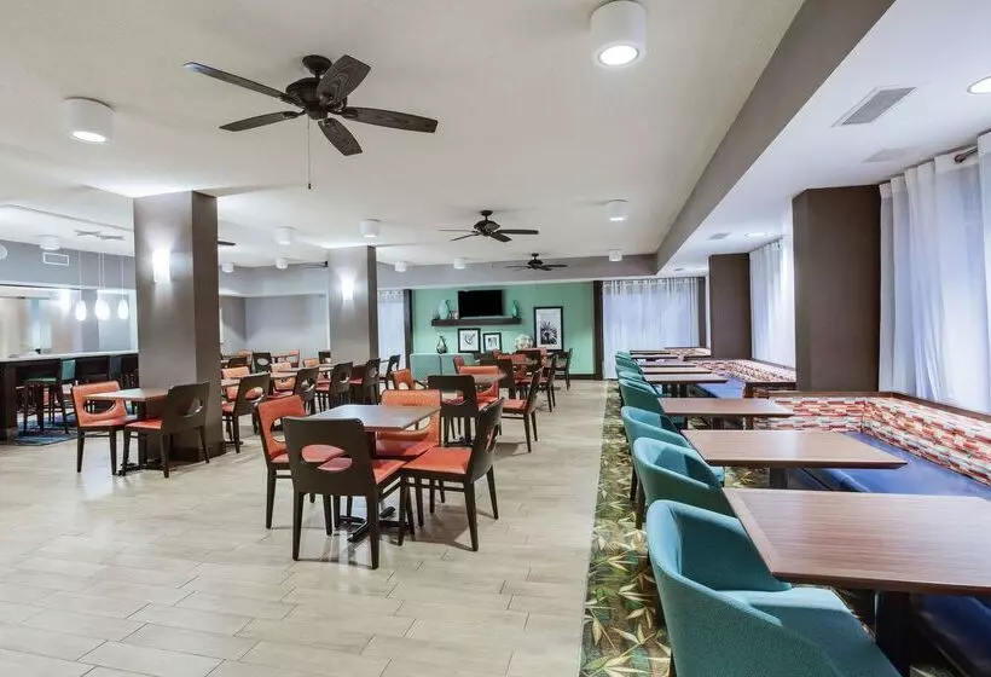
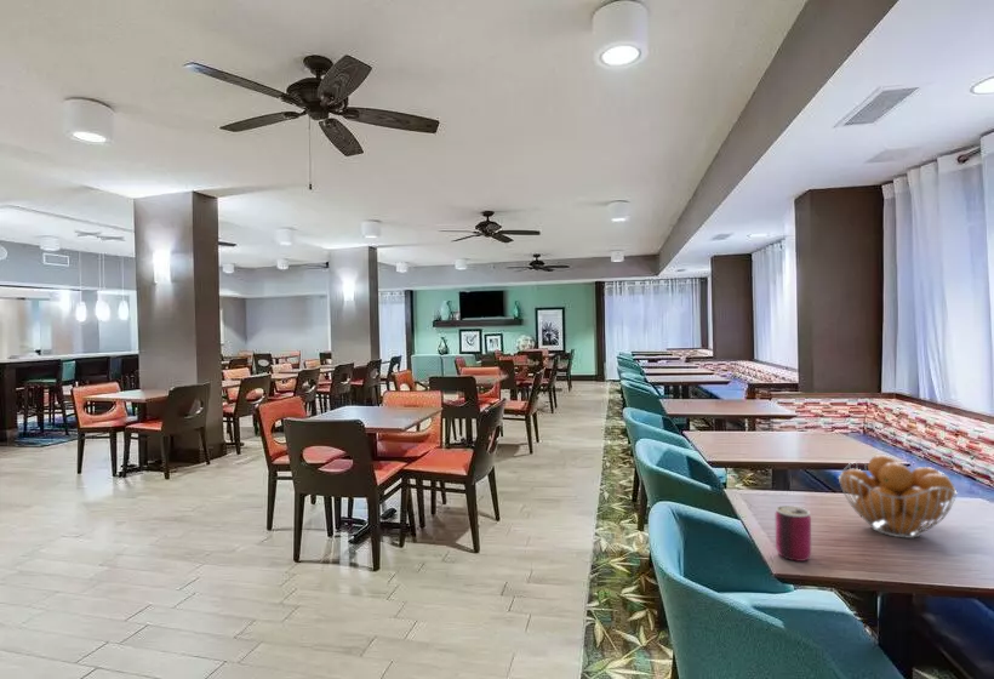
+ fruit basket (895, 495)
+ can (793, 532)
